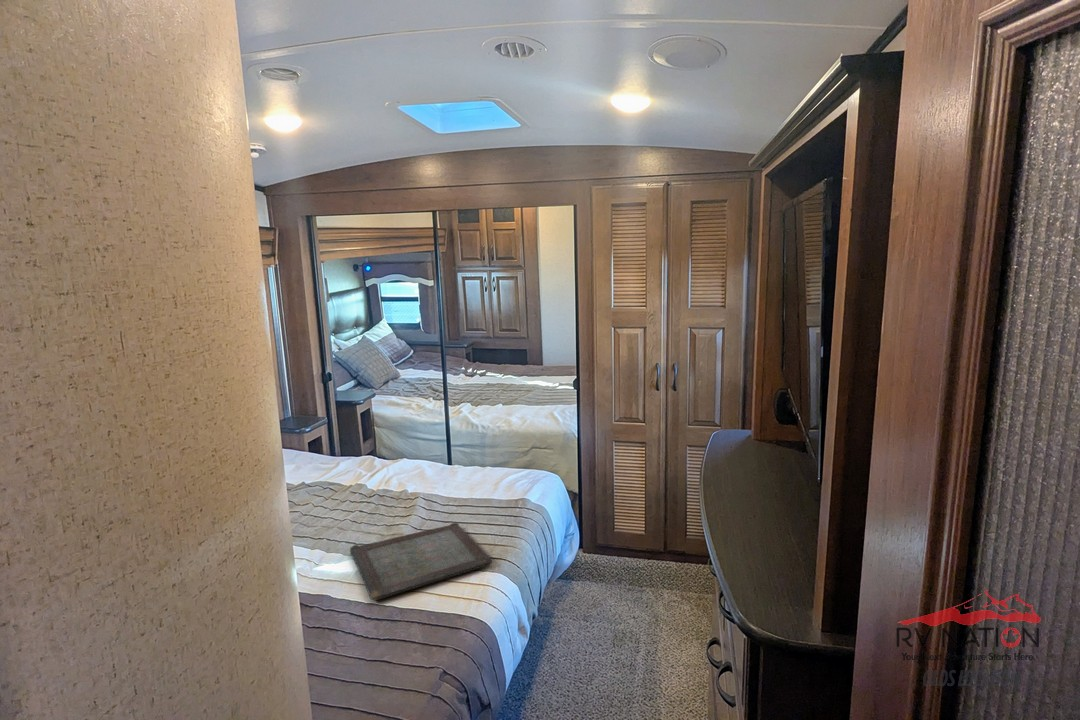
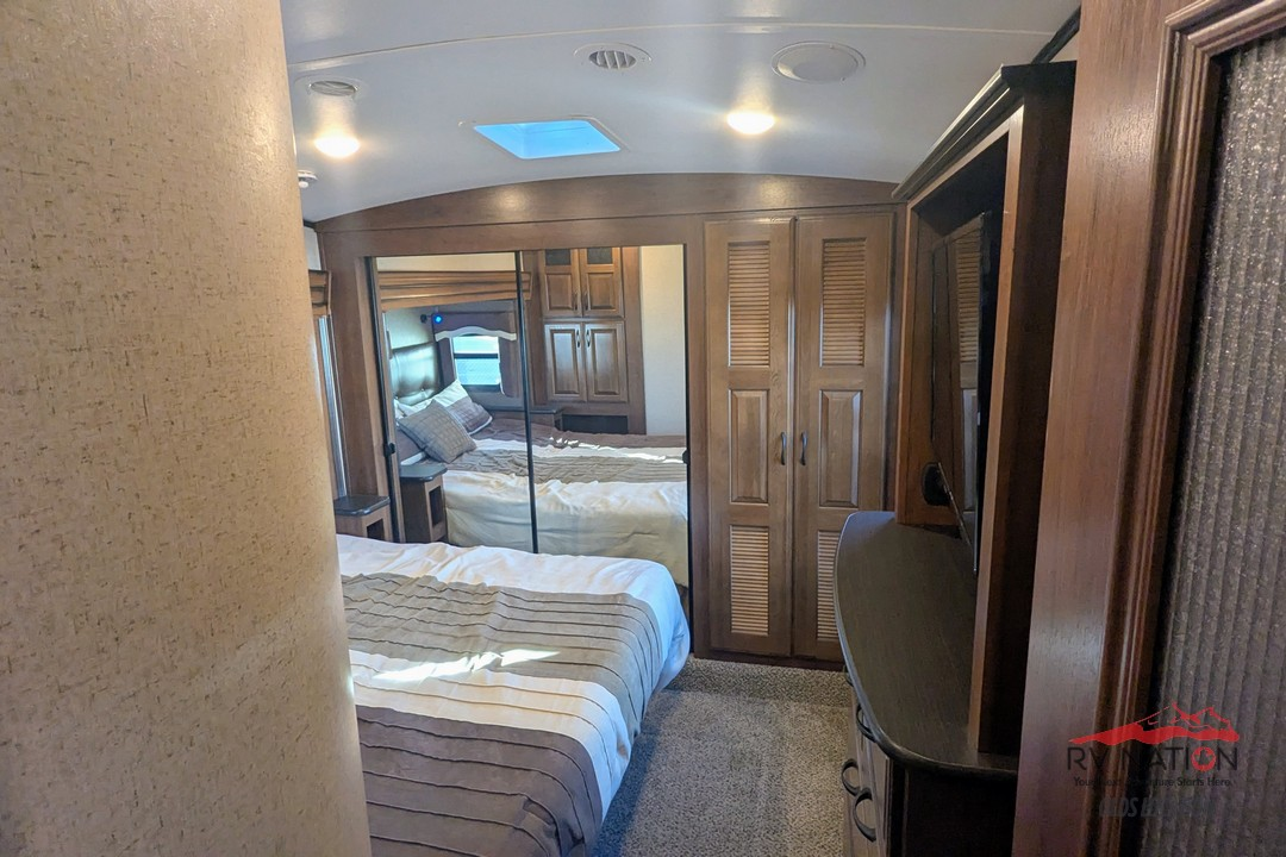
- serving tray (419, 556)
